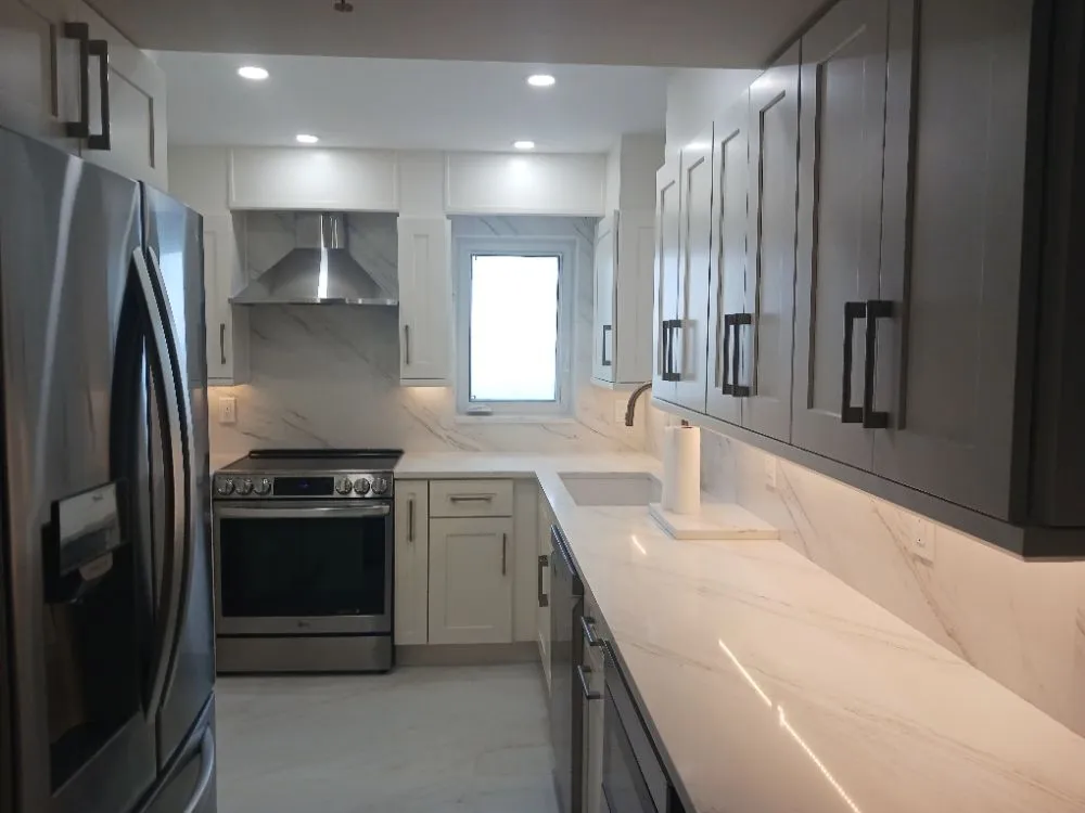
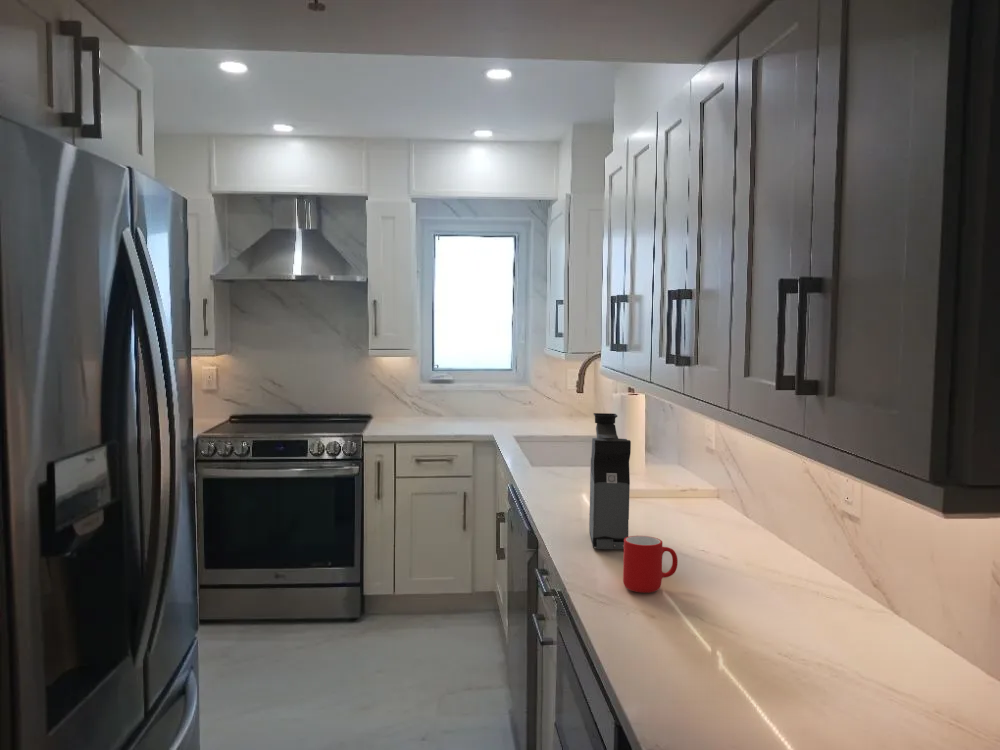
+ cup (651, 564)
+ coffee maker (608, 478)
